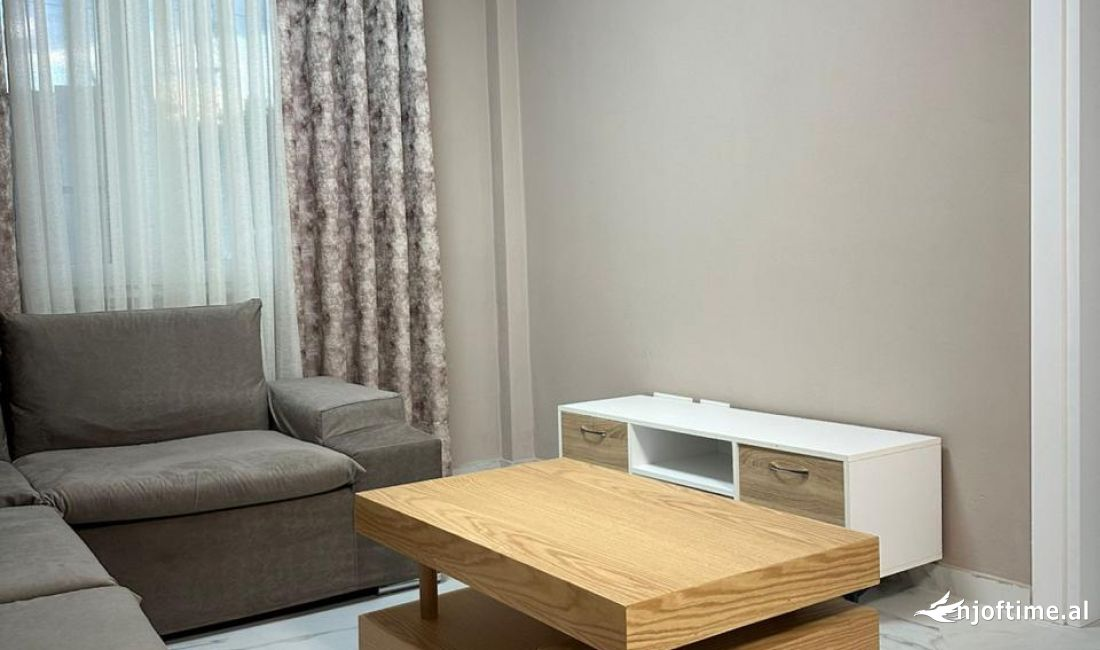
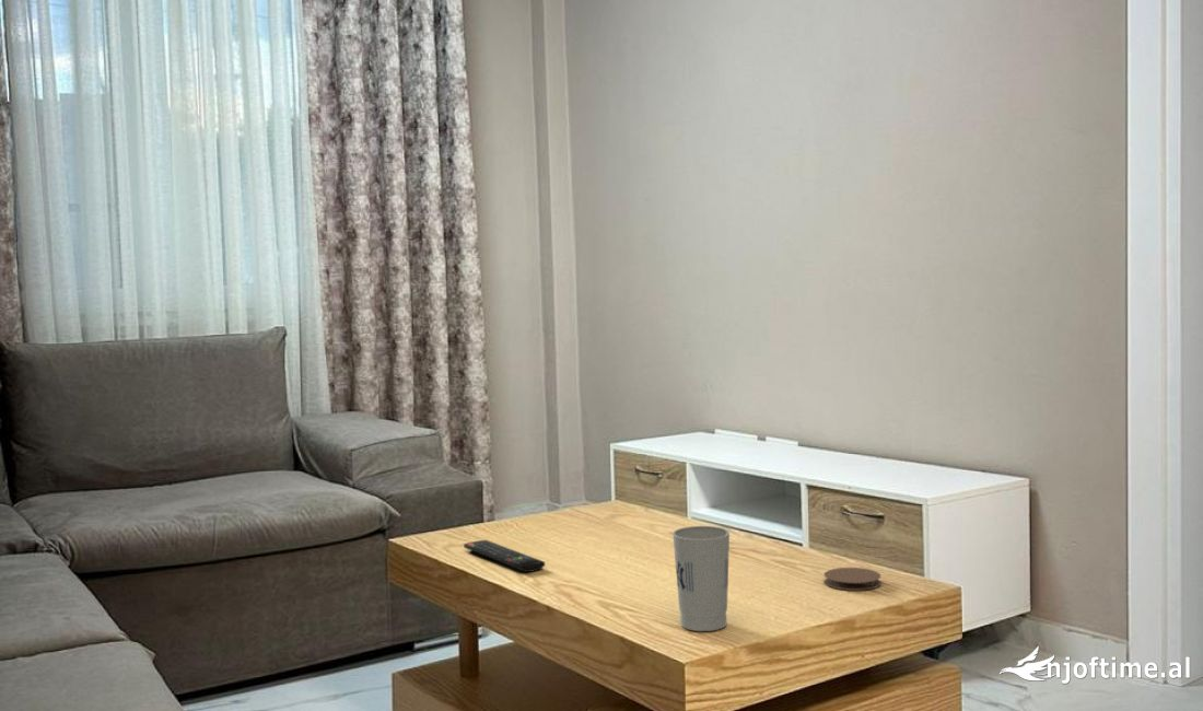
+ coaster (852, 579)
+ cup (702, 578)
+ remote control (502, 556)
